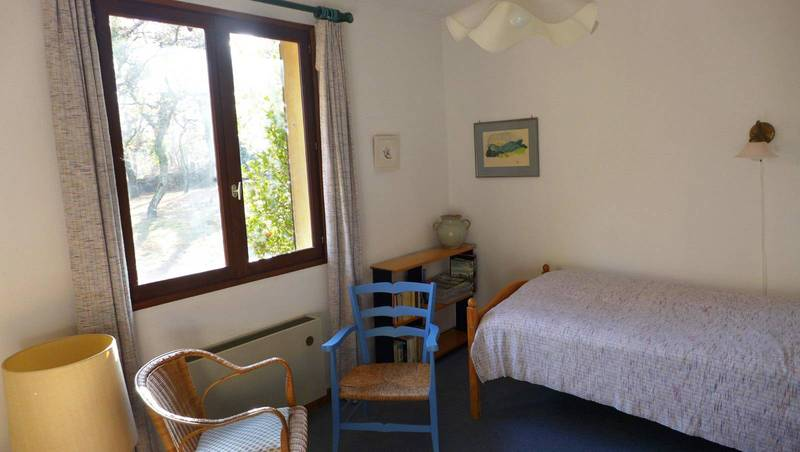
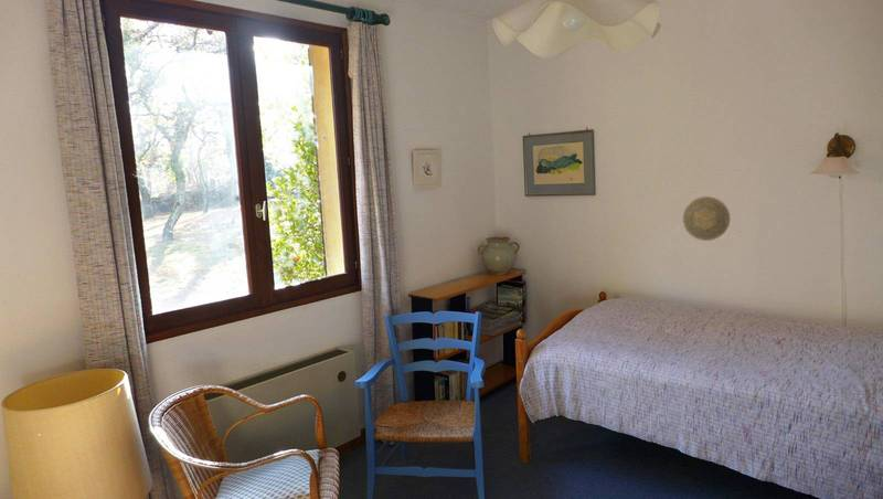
+ decorative plate (705, 219)
